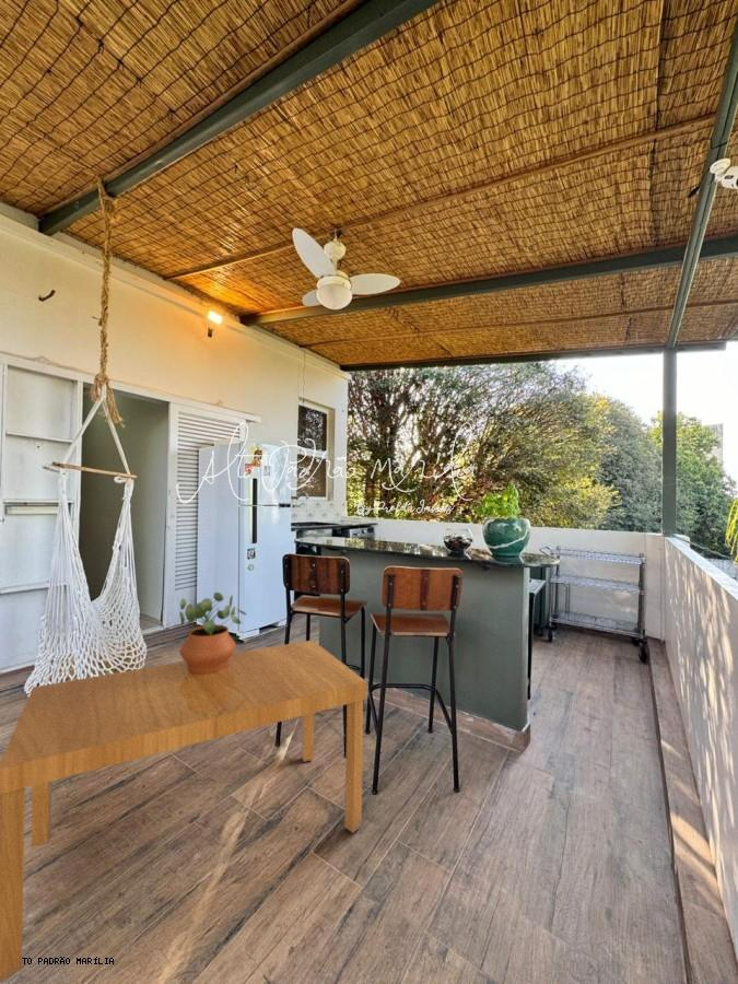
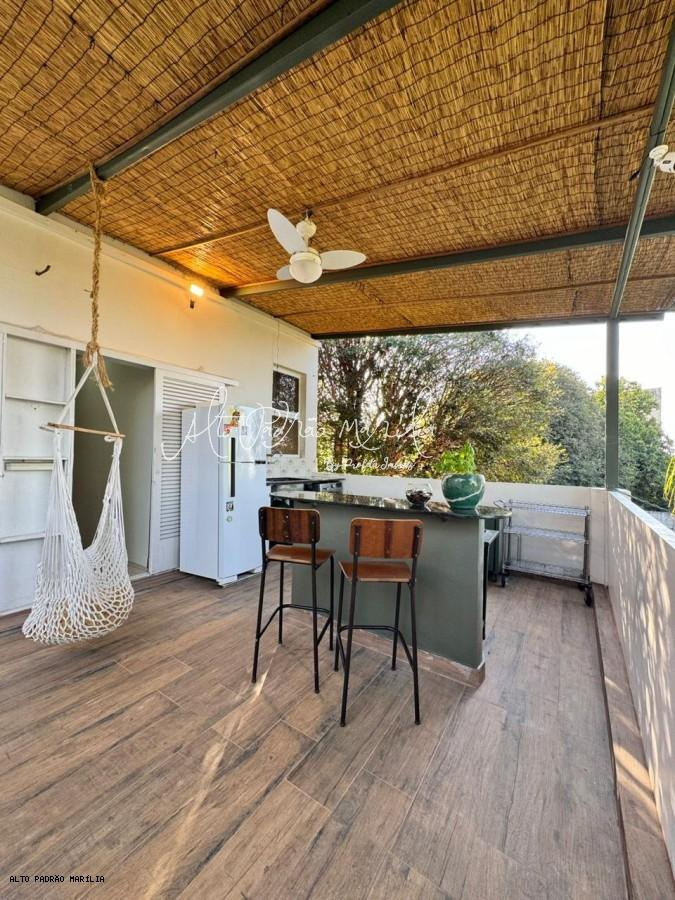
- potted plant (215, 629)
- dining table (197, 742)
